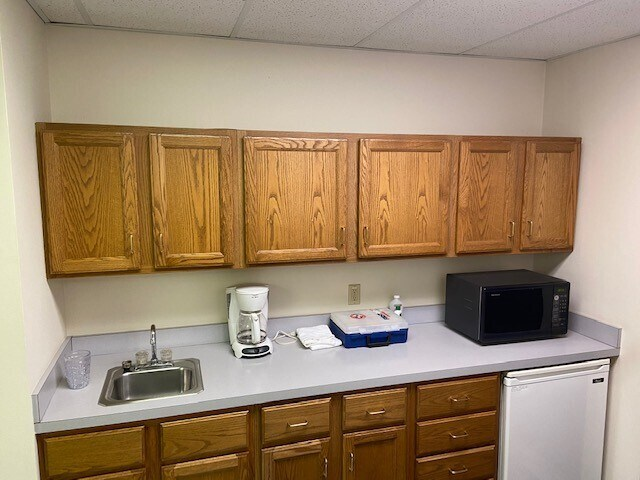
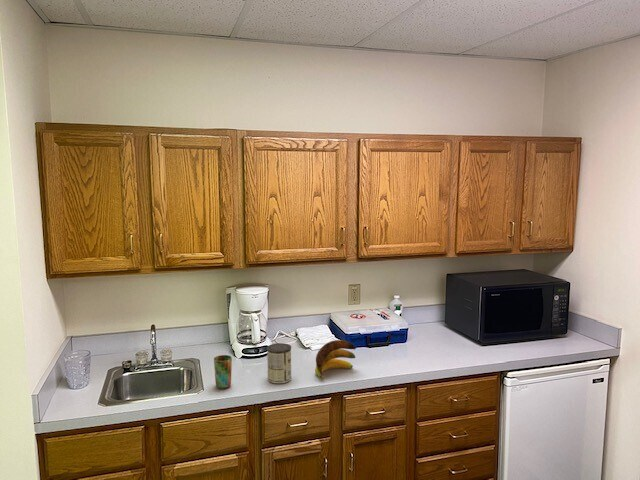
+ coffee can (279, 362)
+ cup (223, 372)
+ banana (335, 356)
